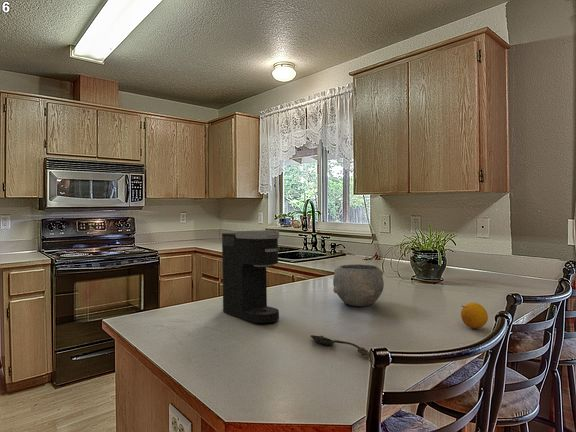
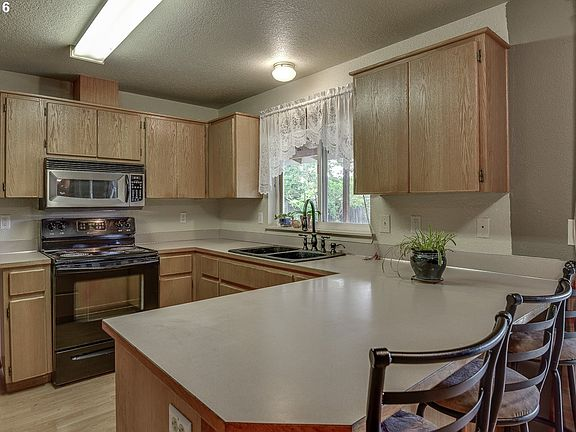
- spoon (339, 342)
- bowl (358, 285)
- fruit (474, 315)
- coffee maker (249, 272)
